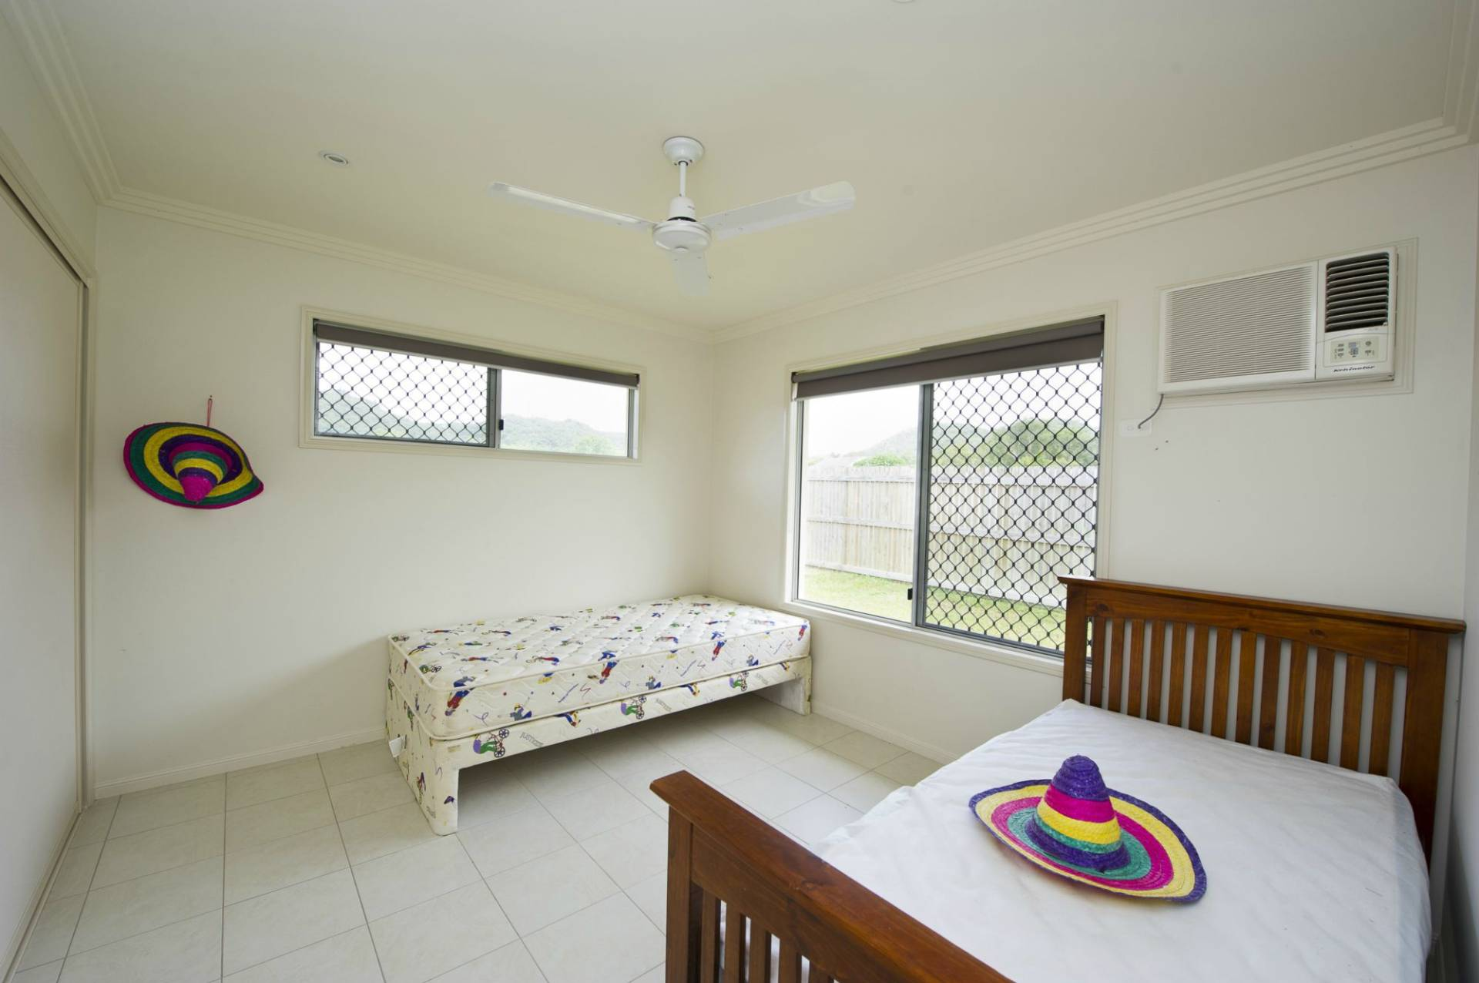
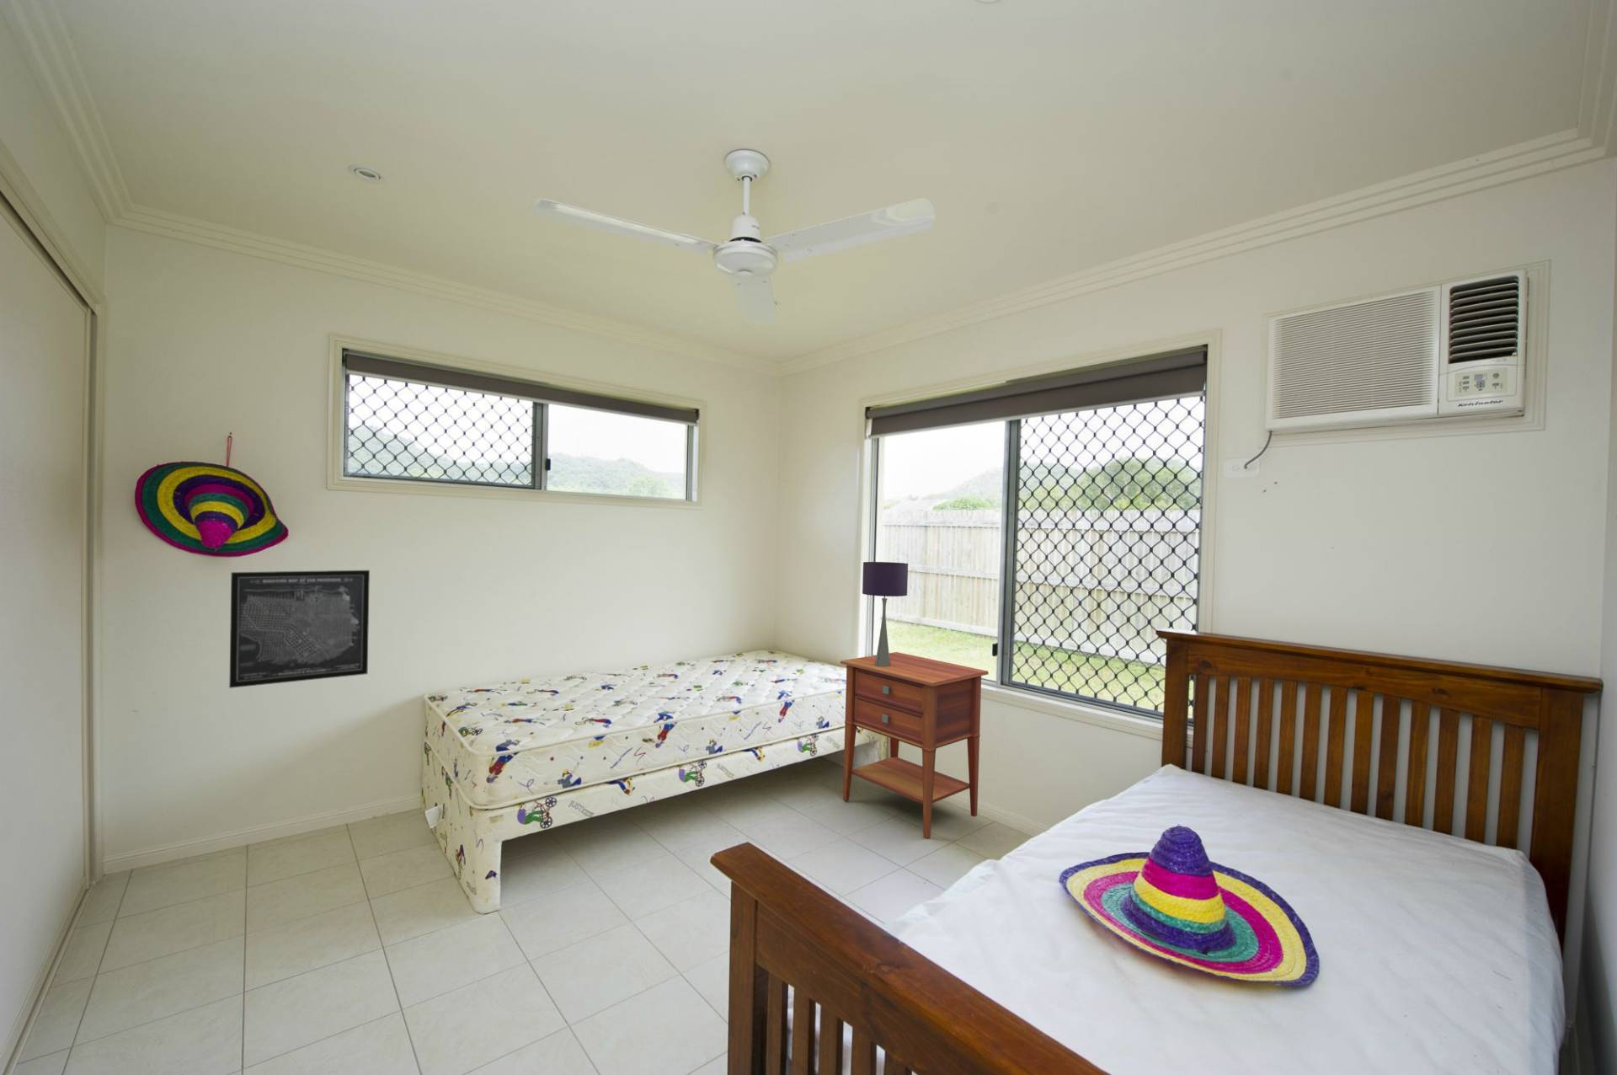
+ nightstand (910, 737)
+ wall art (302, 625)
+ table lamp (883, 613)
